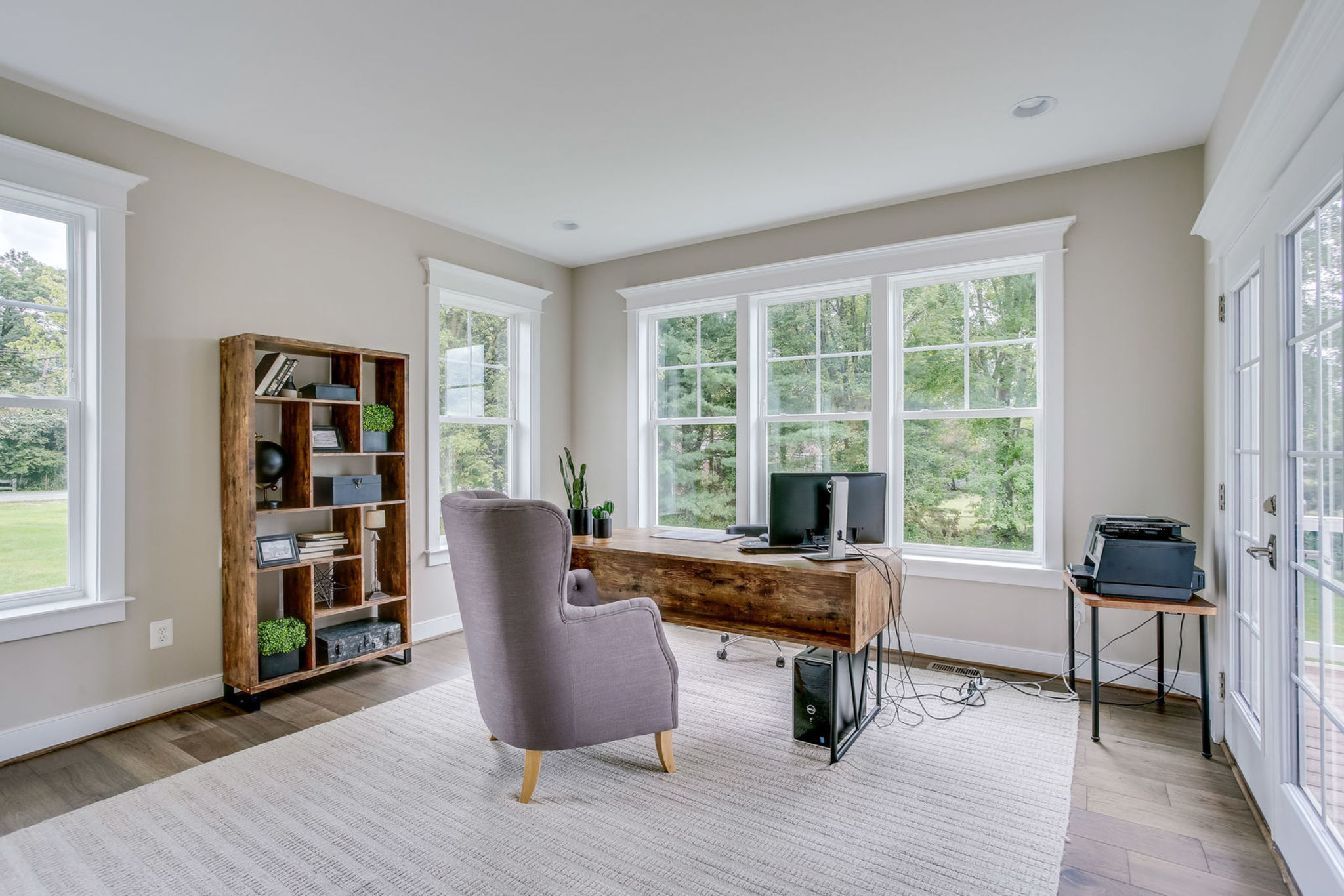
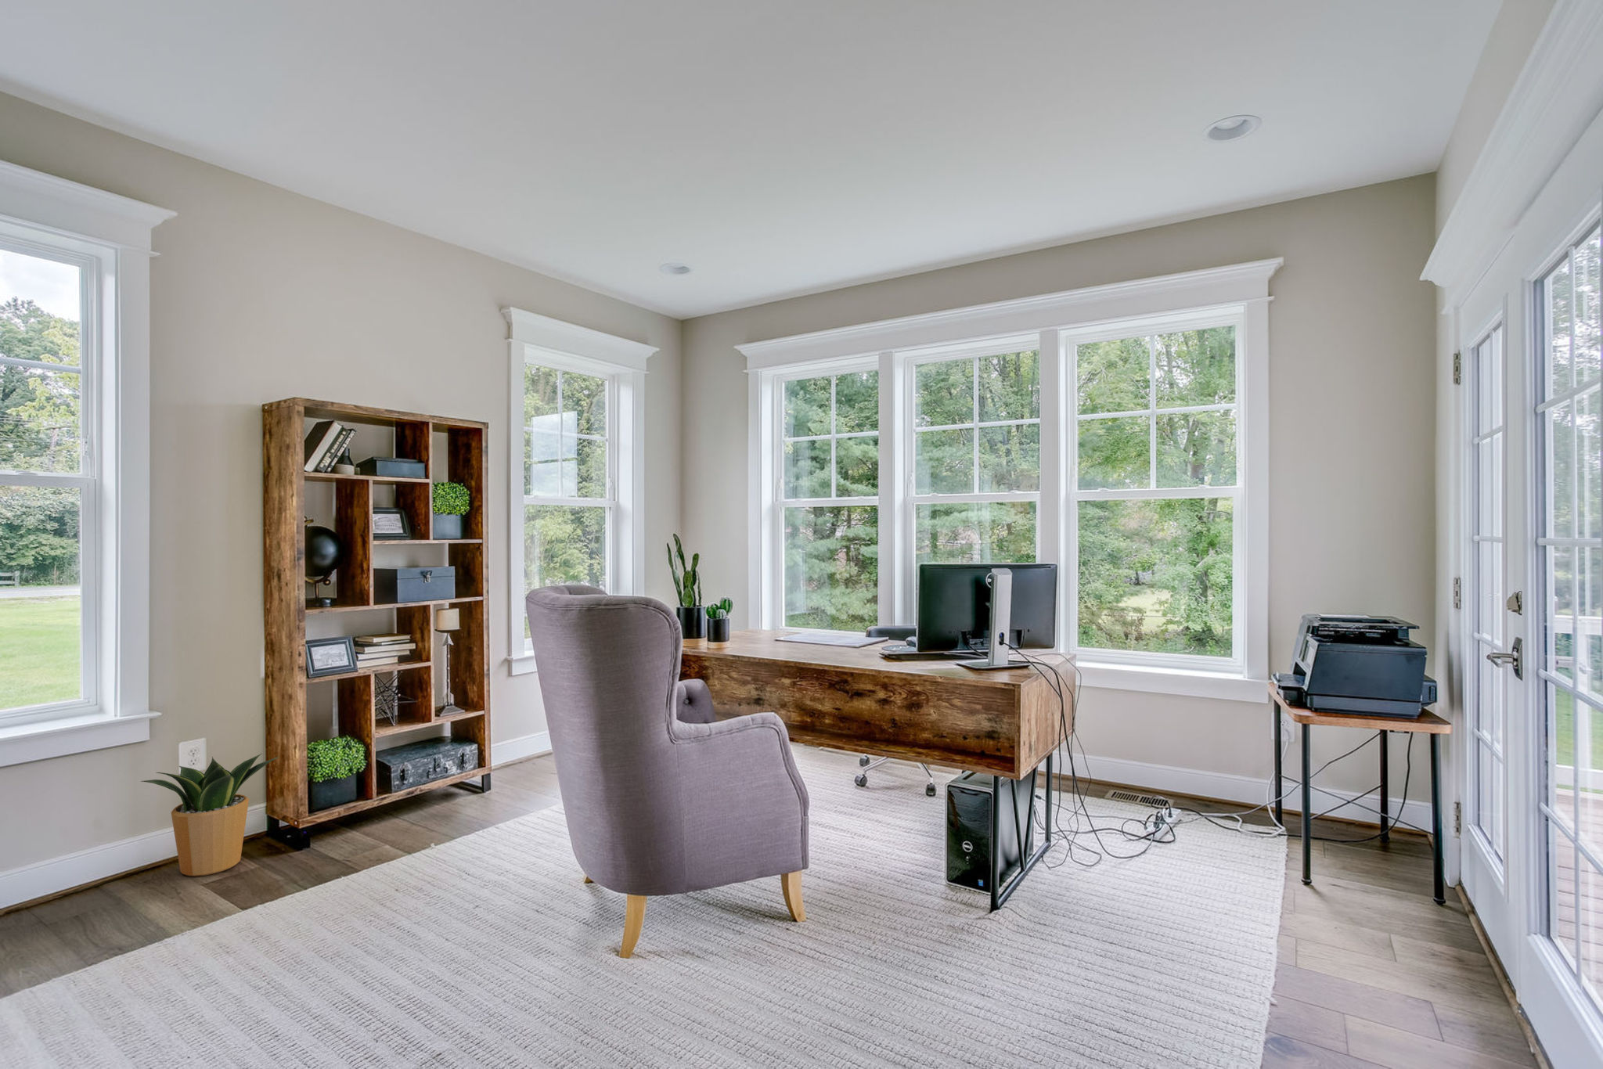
+ potted plant (215, 812)
